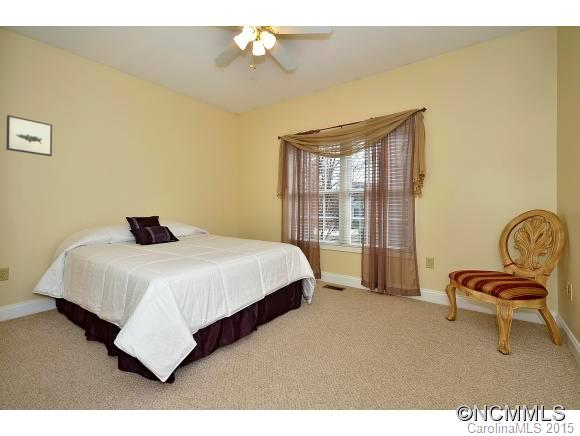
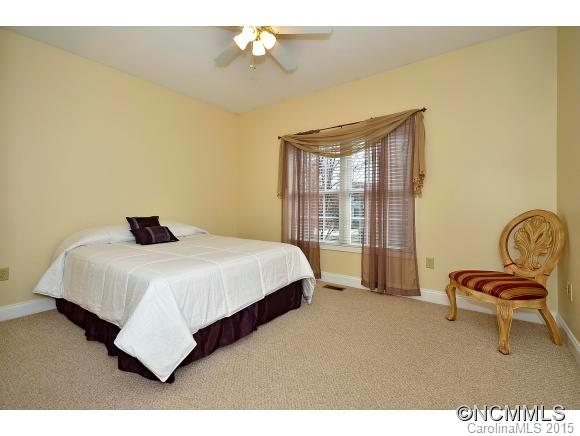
- wall art (30, 136)
